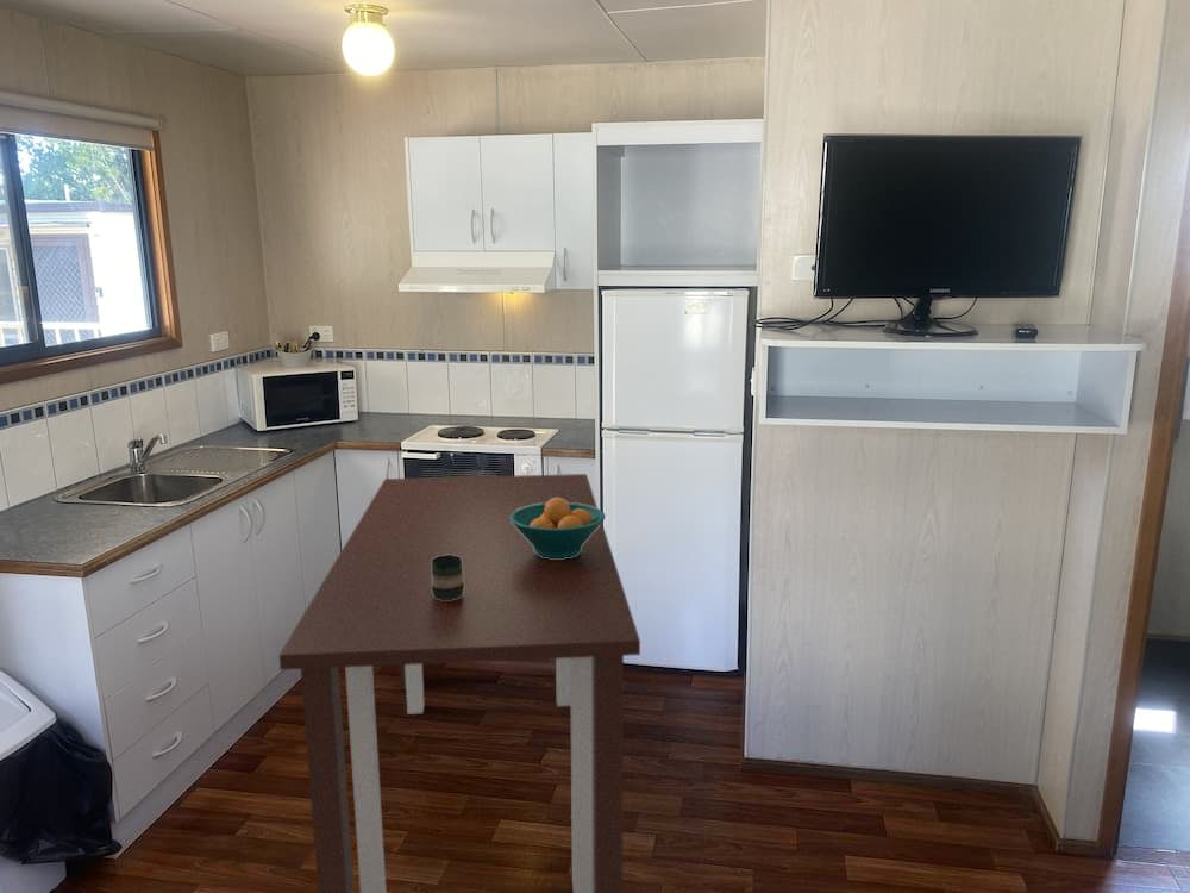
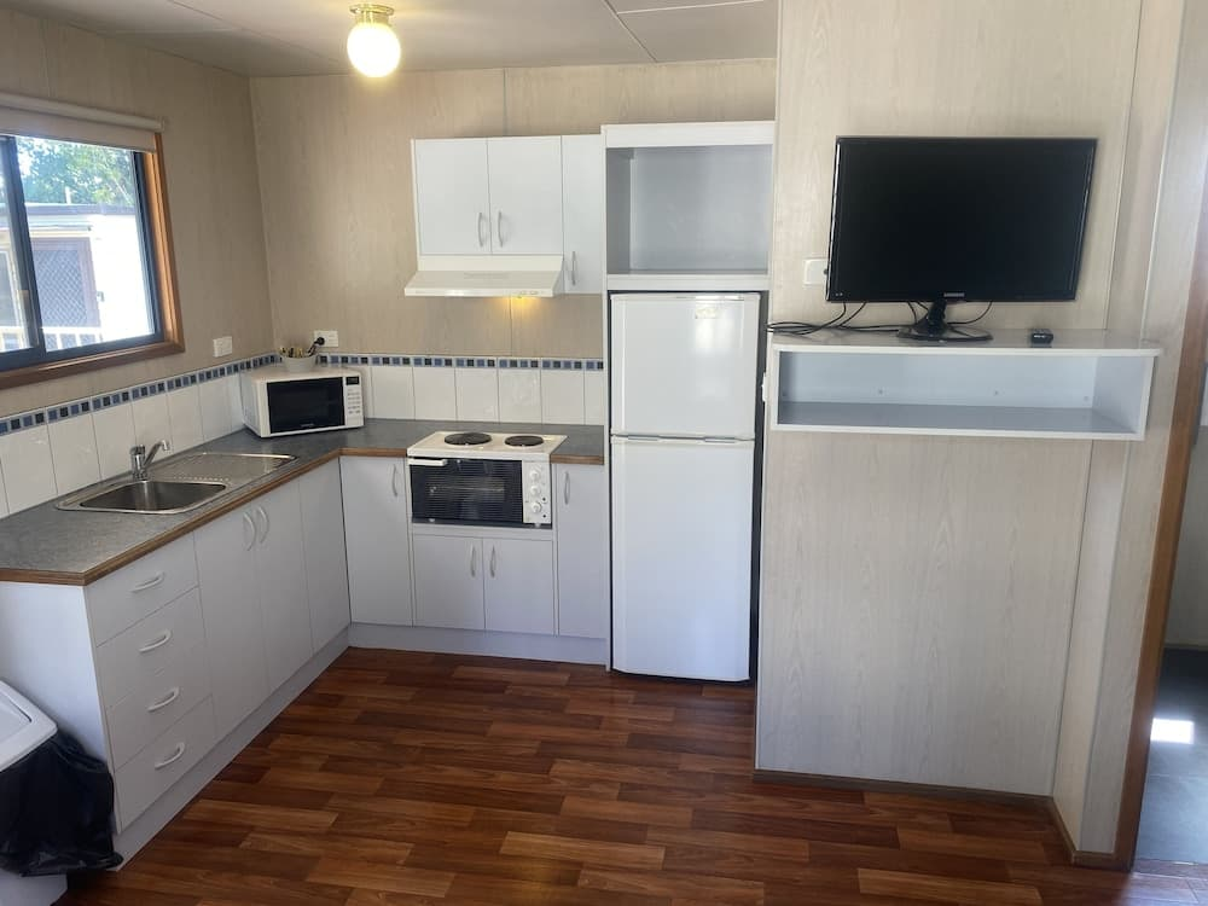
- dining table (482, 661)
- mug (447, 574)
- fruit bowl (557, 524)
